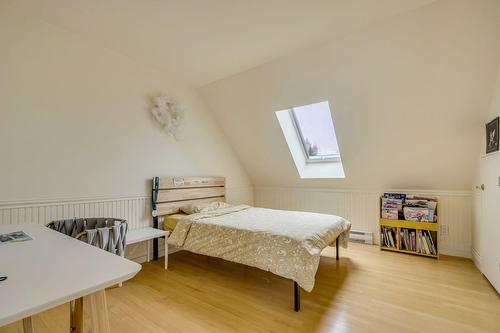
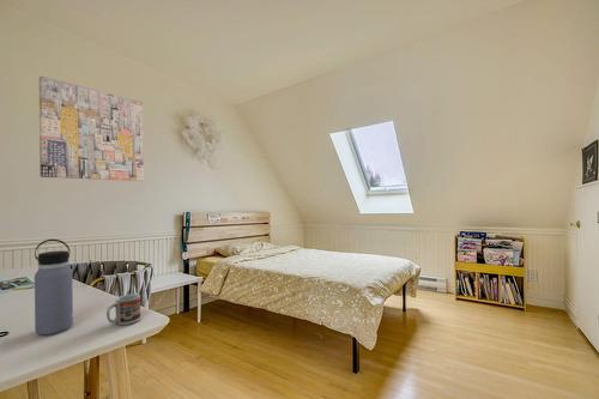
+ water bottle (54, 284)
+ wall art (97, 134)
+ cup (123, 309)
